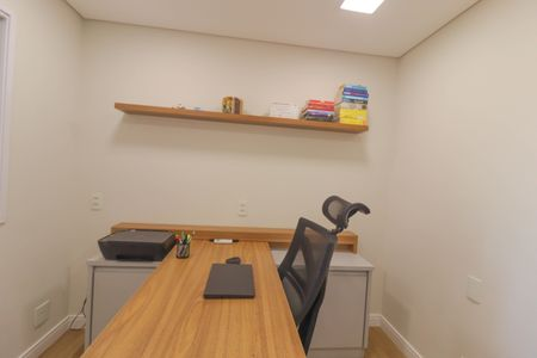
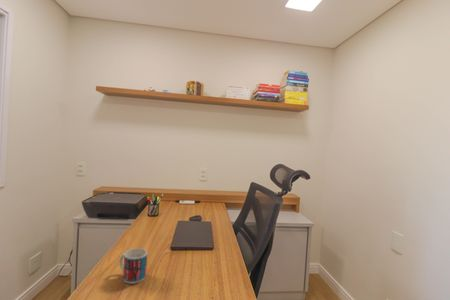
+ mug (131, 264)
